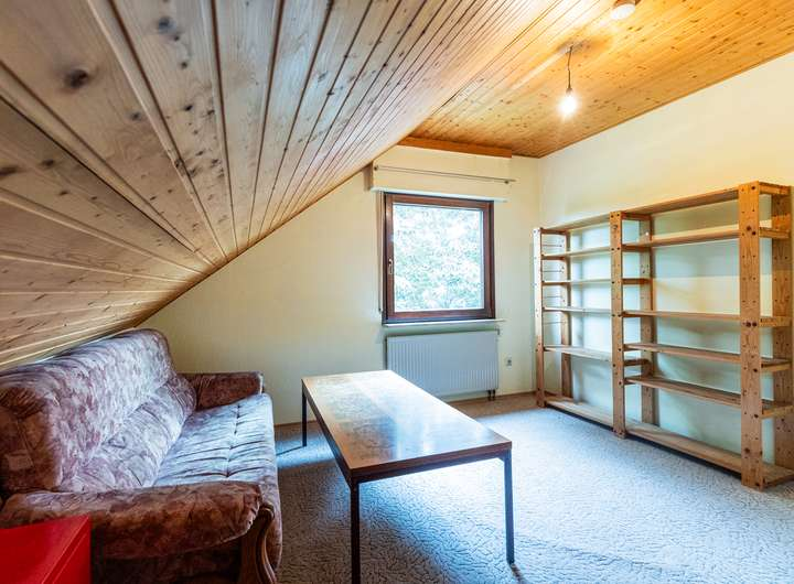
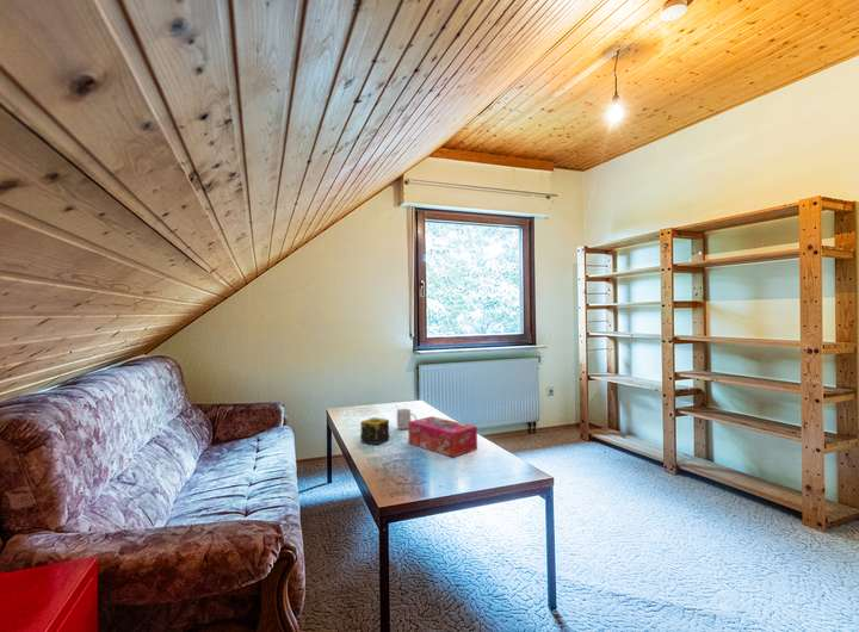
+ mug (406, 416)
+ candle (375, 430)
+ tissue box (441, 434)
